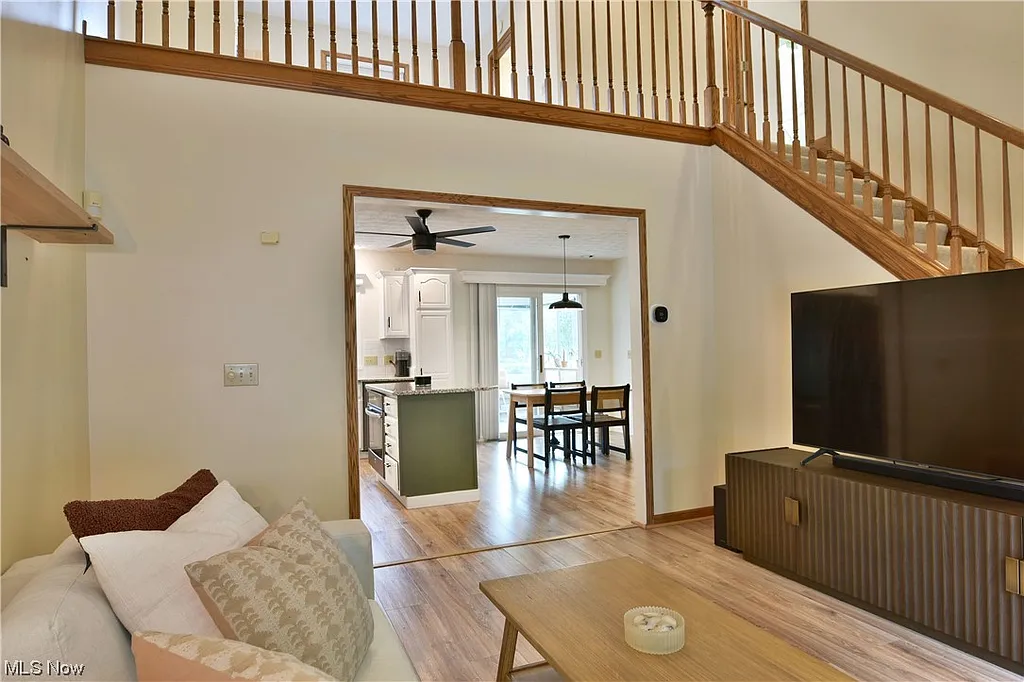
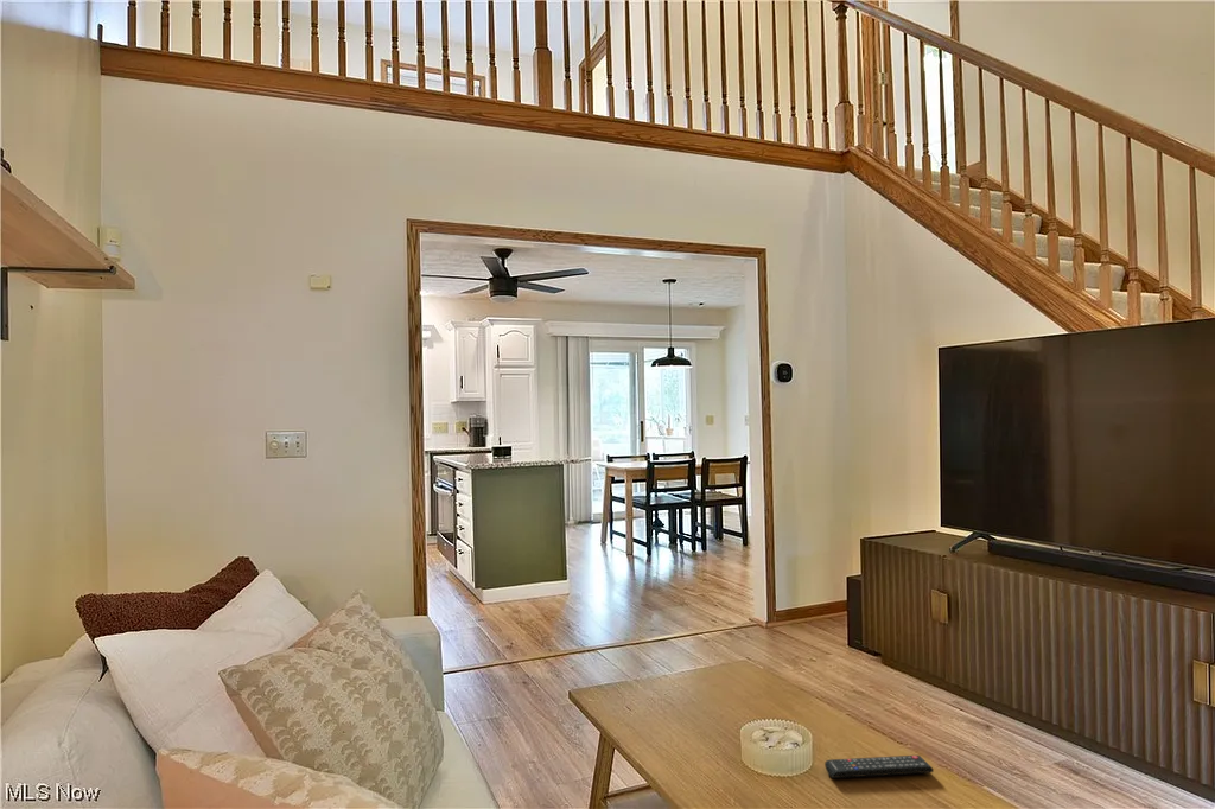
+ remote control (878, 767)
